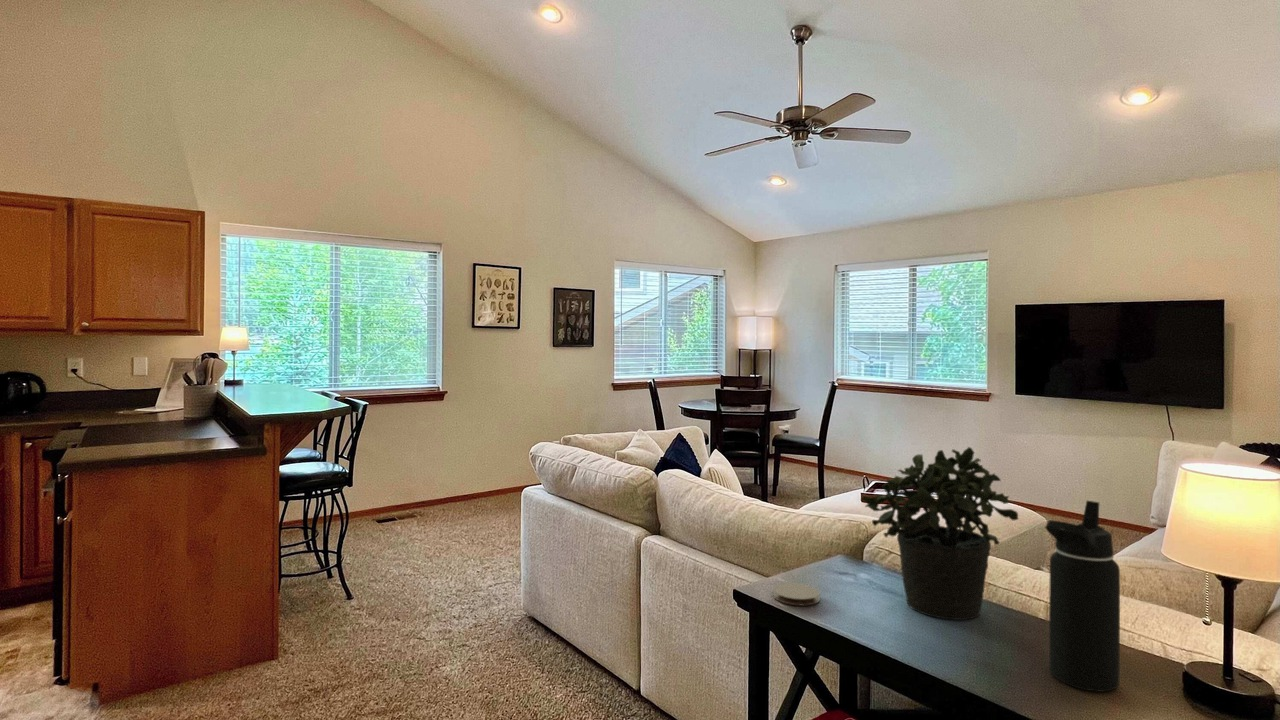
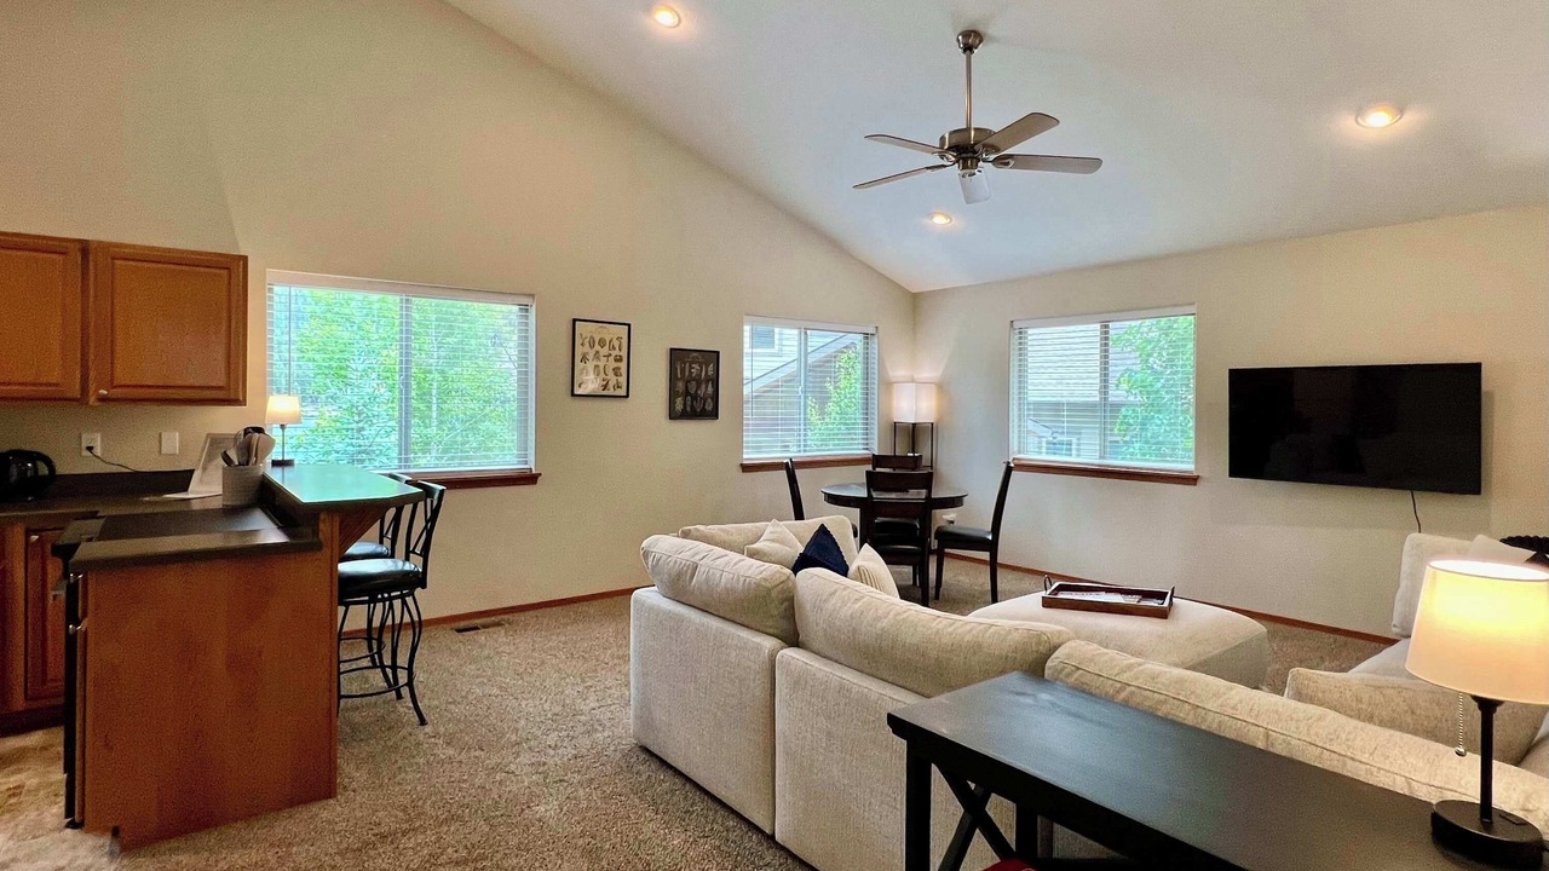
- potted plant (948, 527)
- water bottle (1079, 592)
- coaster (796, 594)
